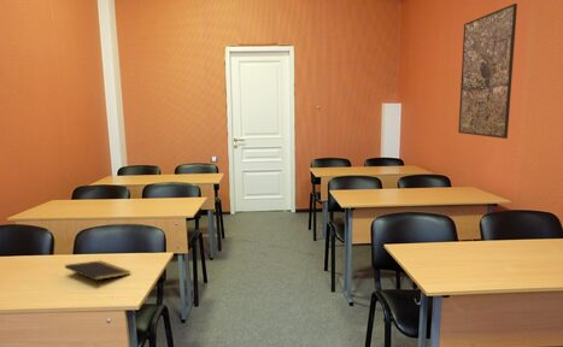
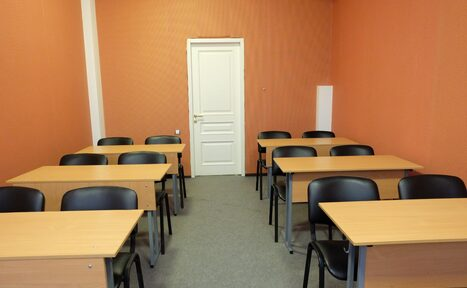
- notepad (98, 269)
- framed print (483, 76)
